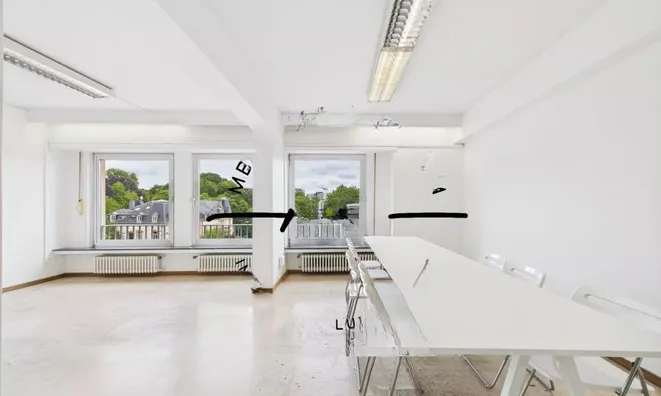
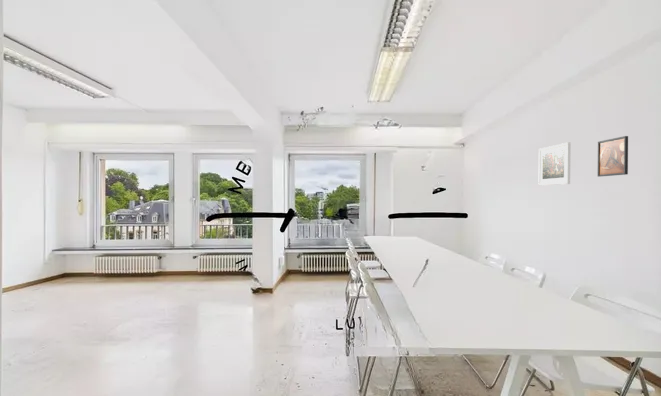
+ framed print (612, 157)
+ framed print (553, 165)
